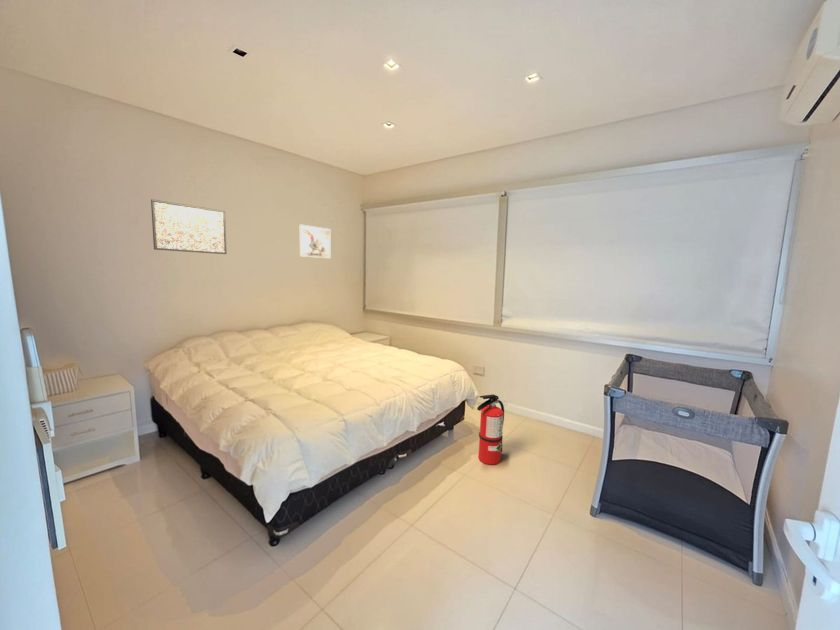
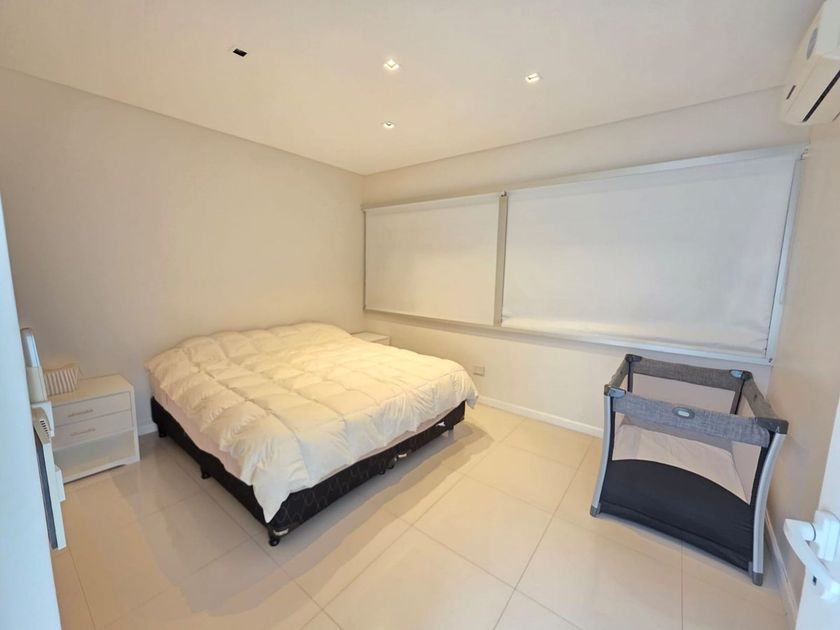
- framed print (315, 242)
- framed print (191, 229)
- fire extinguisher (493, 428)
